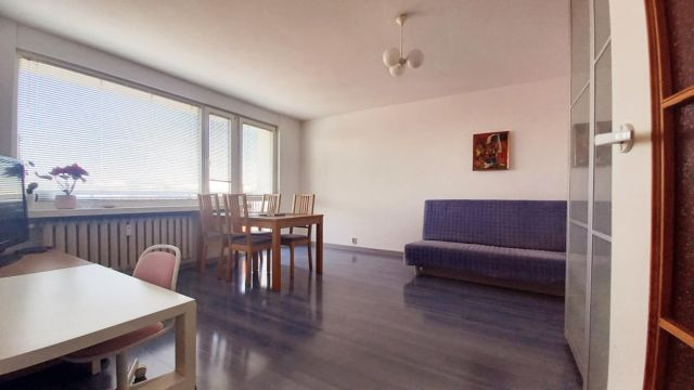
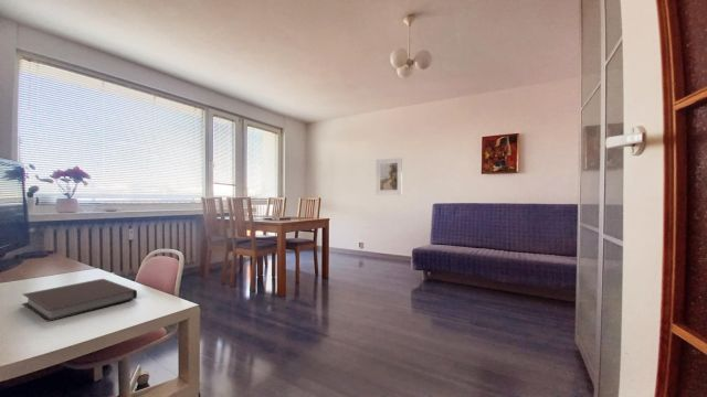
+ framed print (388, 176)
+ notebook (81, 296)
